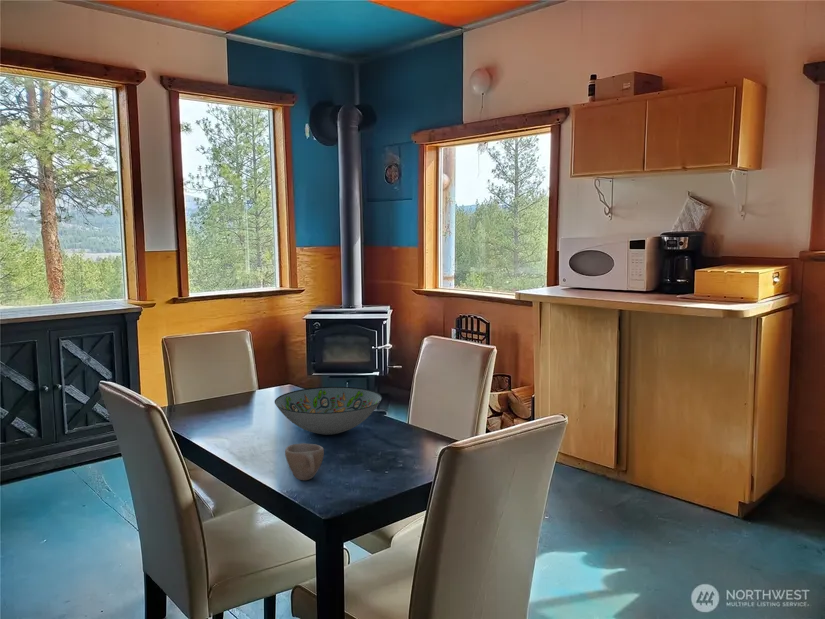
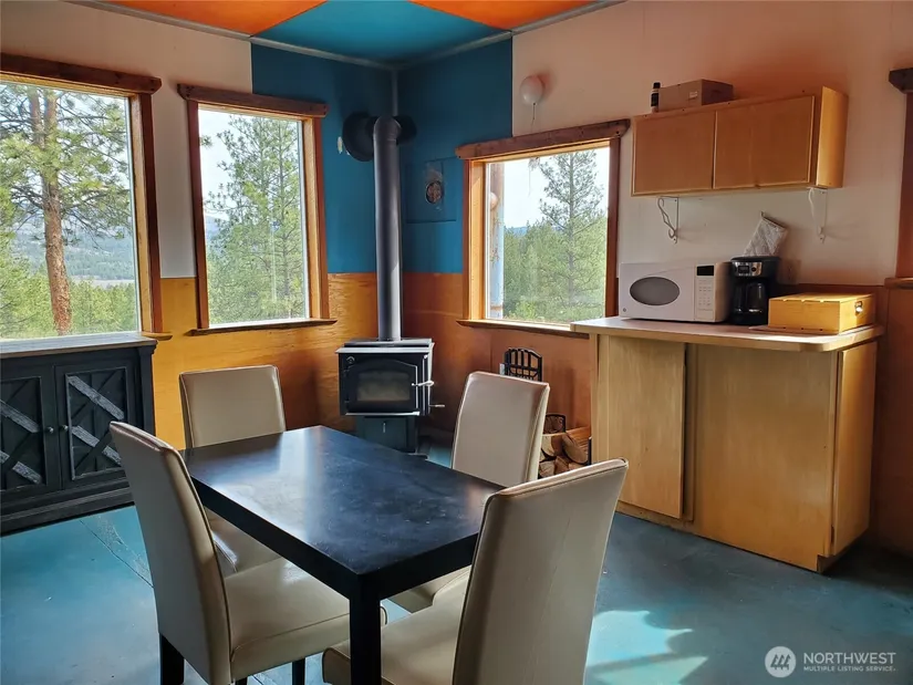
- decorative bowl (329, 414)
- cup (307, 463)
